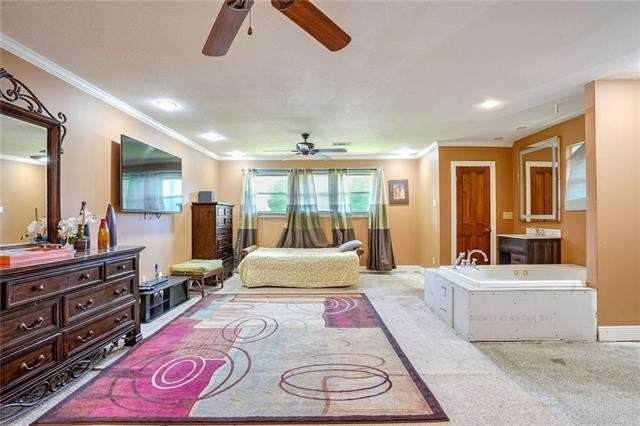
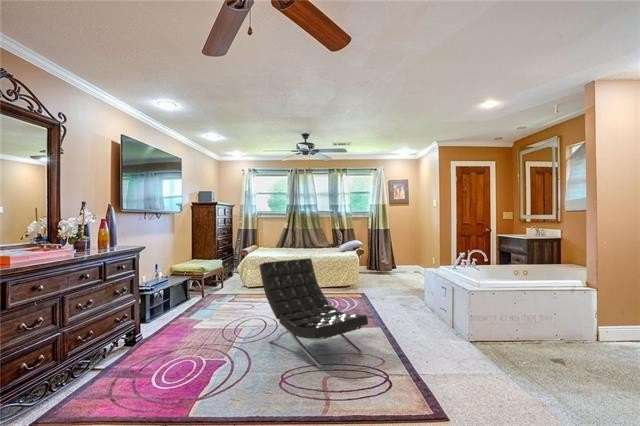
+ lounge chair (310, 305)
